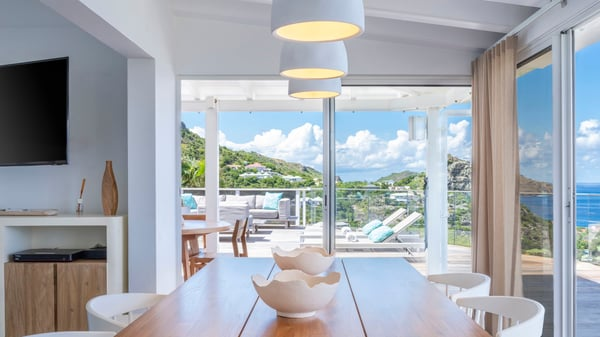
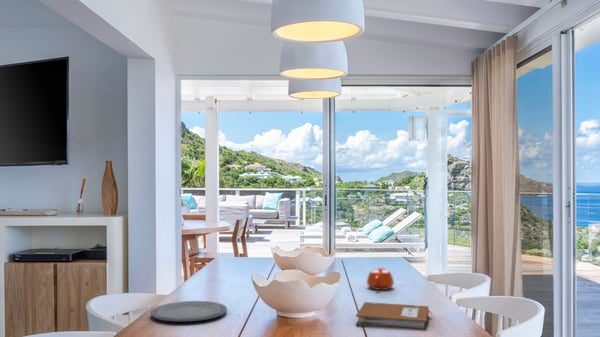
+ notebook (395, 314)
+ teapot (380, 277)
+ plate (189, 311)
